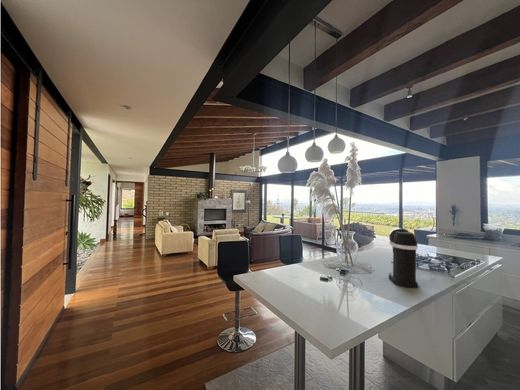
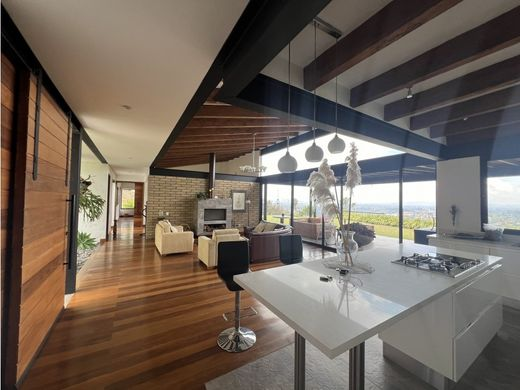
- coffee maker (402, 255)
